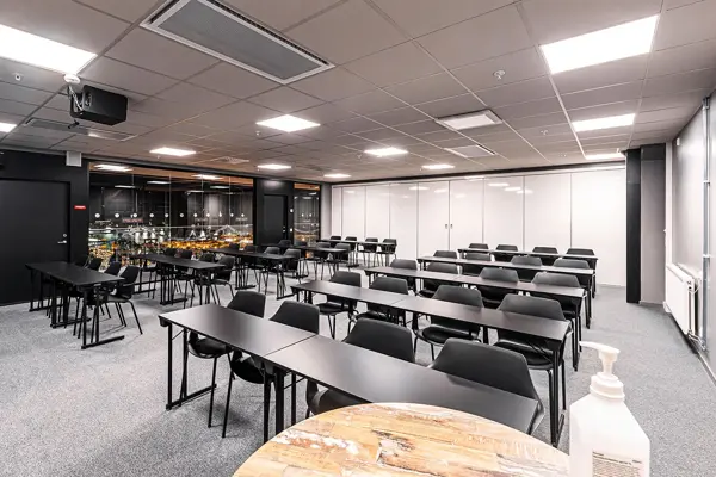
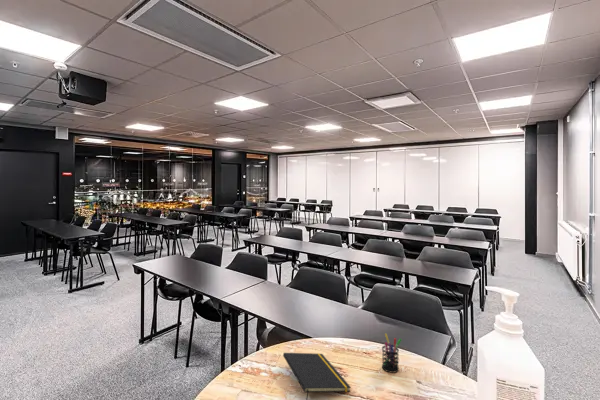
+ pen holder (392, 351)
+ notepad (314, 370)
